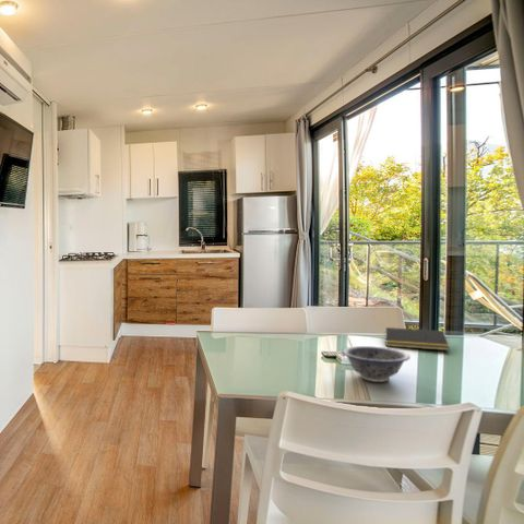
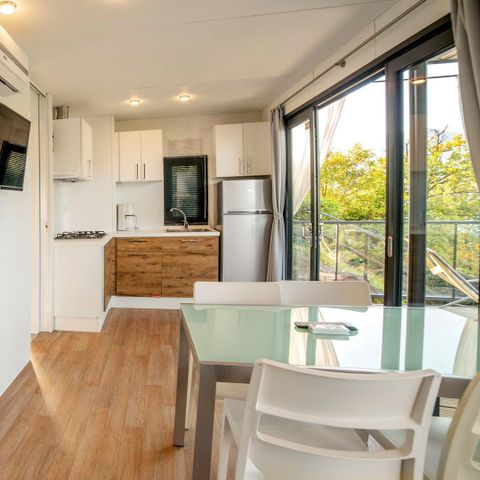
- notepad (415, 337)
- bowl (374, 365)
